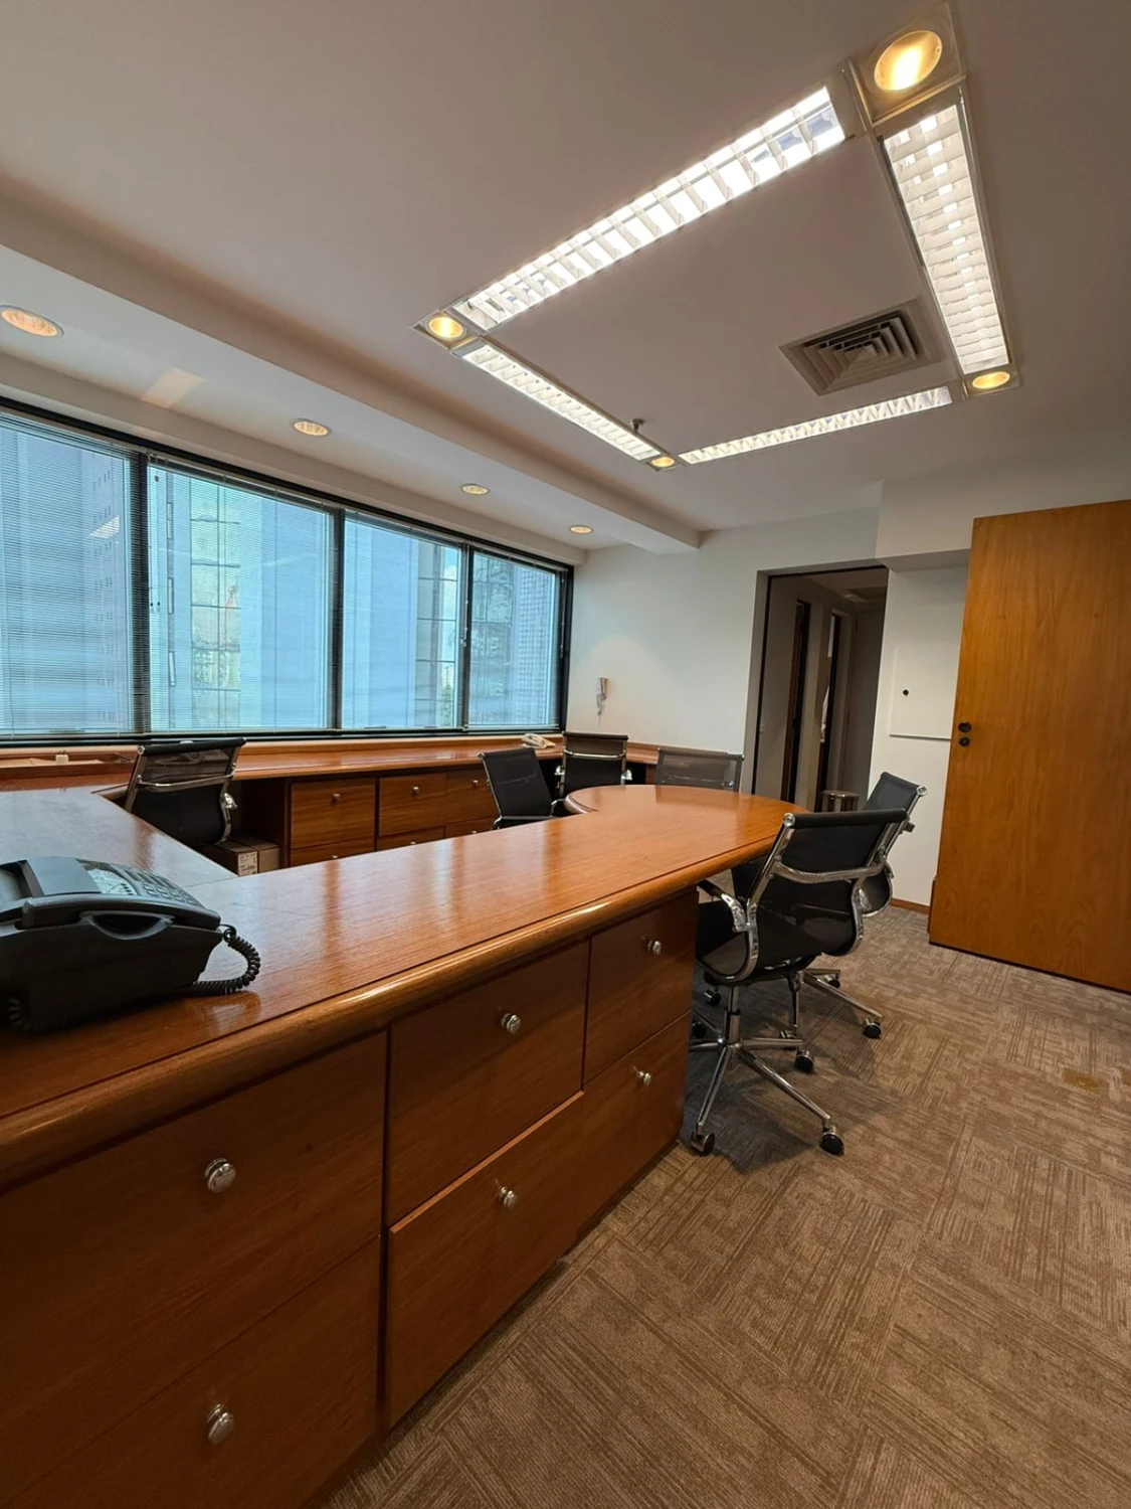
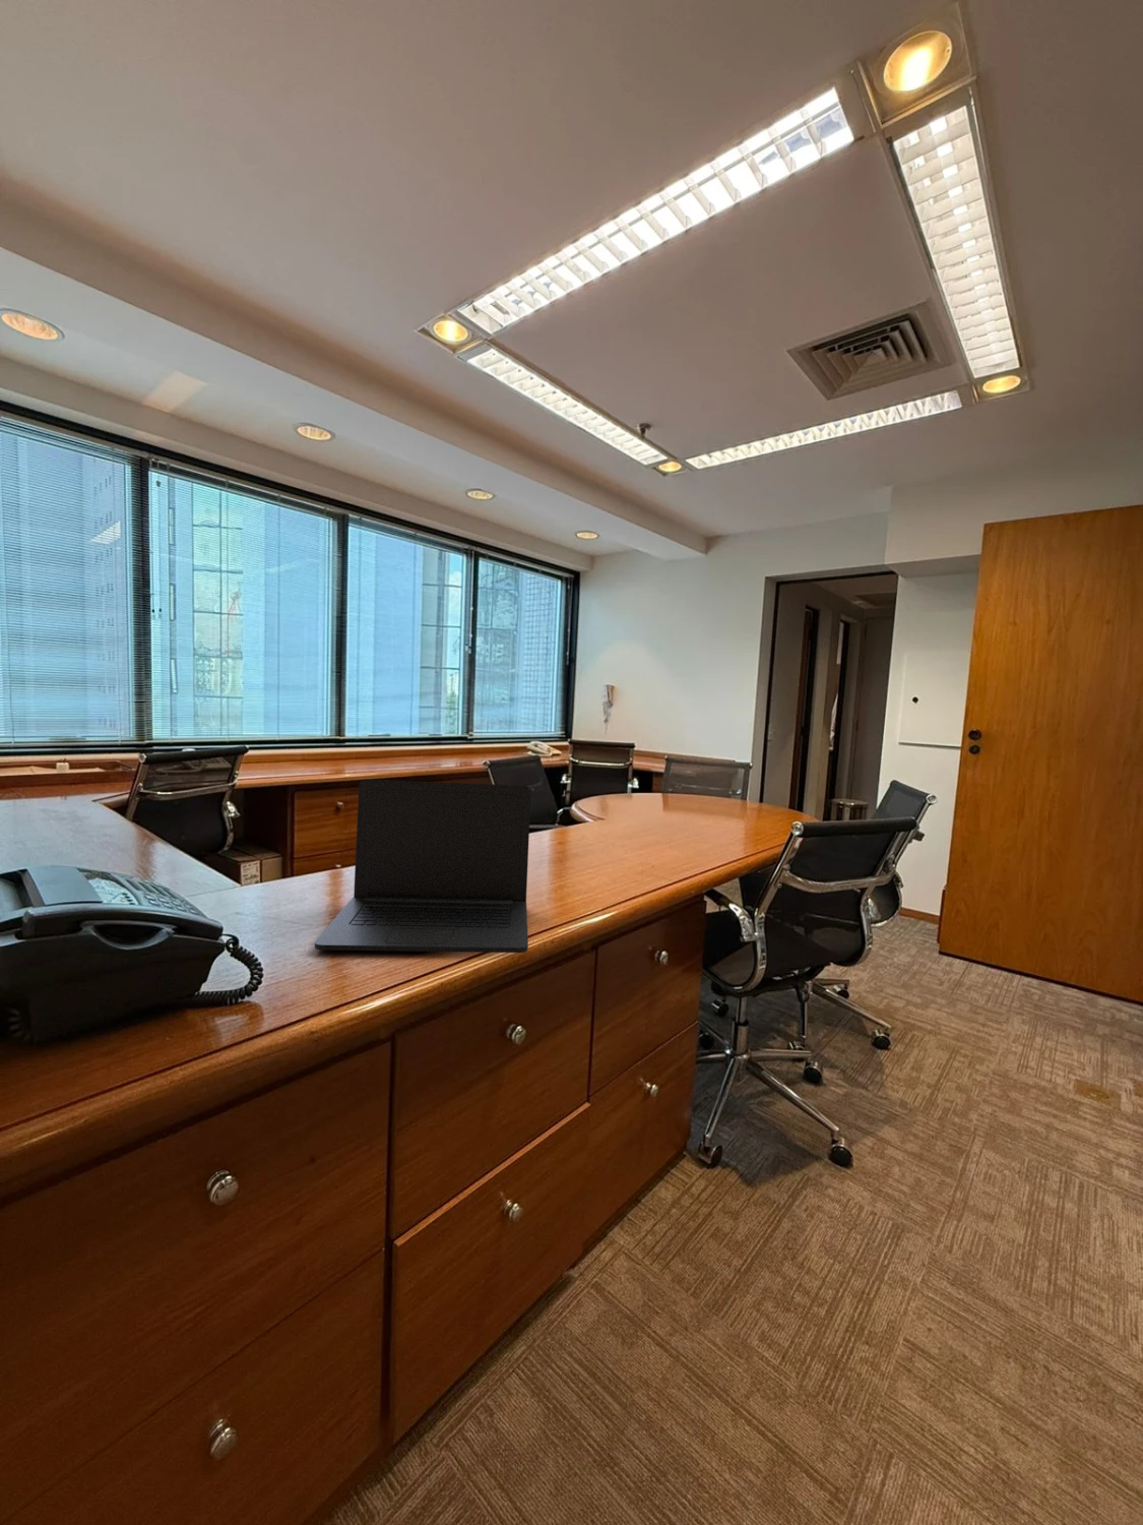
+ laptop (435, 859)
